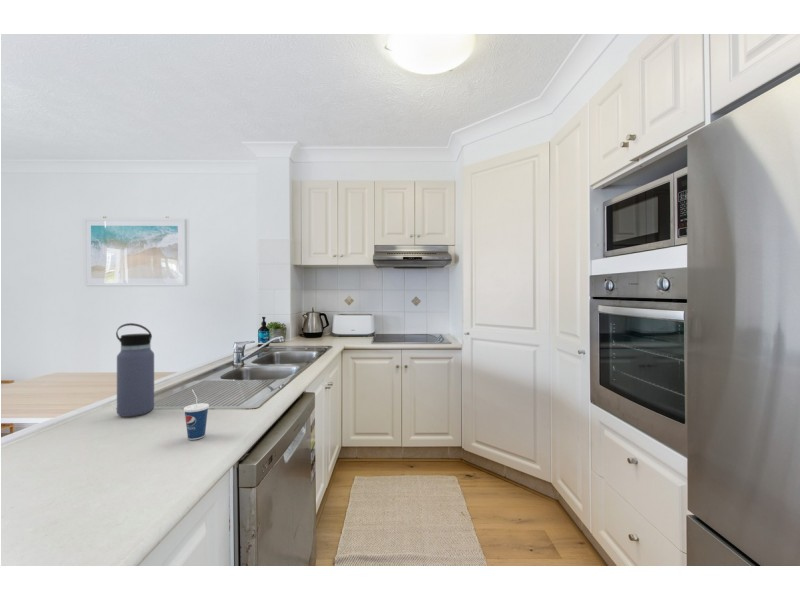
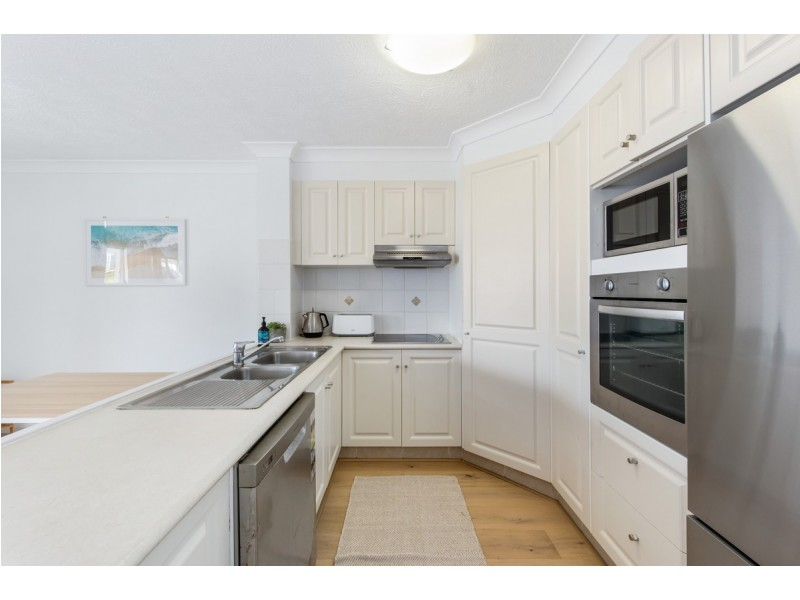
- water bottle (135, 367)
- cup (196, 413)
